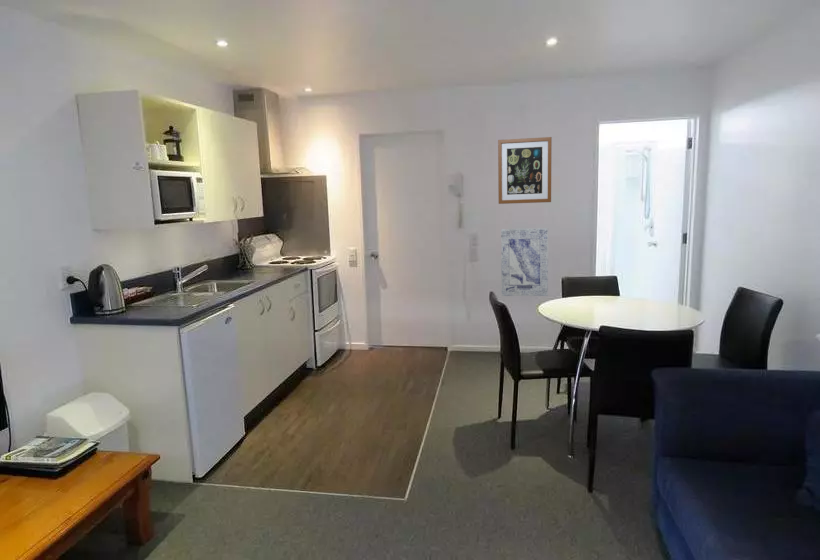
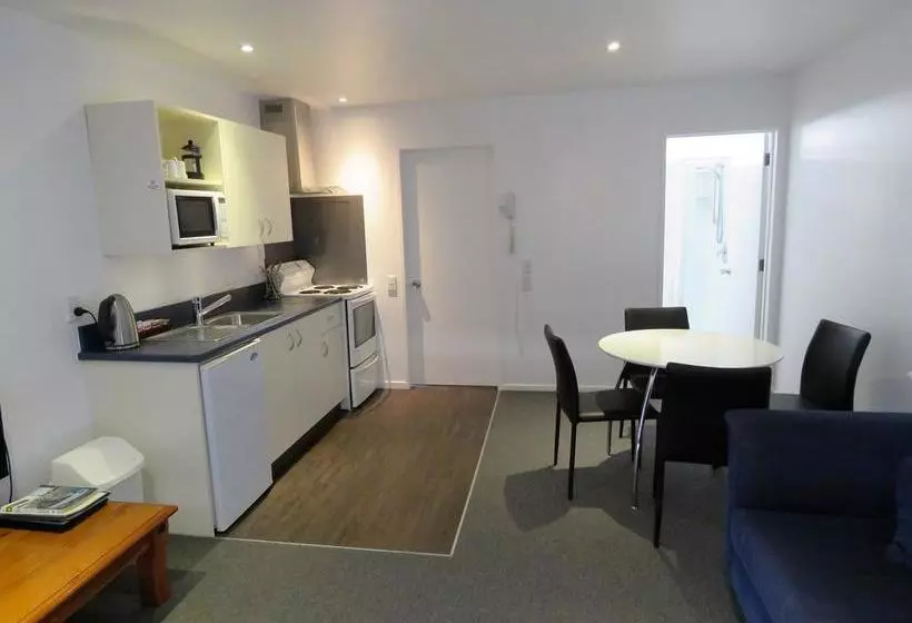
- wall art (524, 262)
- wall art (524, 171)
